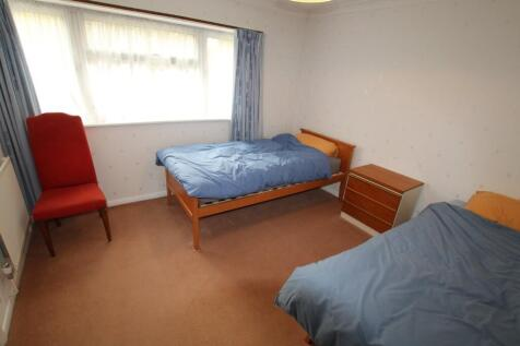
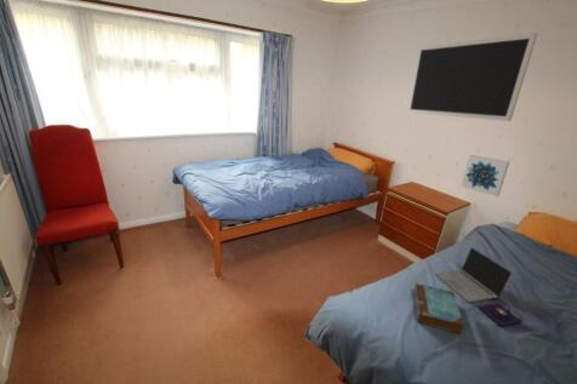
+ wall art (484, 174)
+ book (436, 305)
+ chalkboard (459, 80)
+ laptop computer (482, 282)
